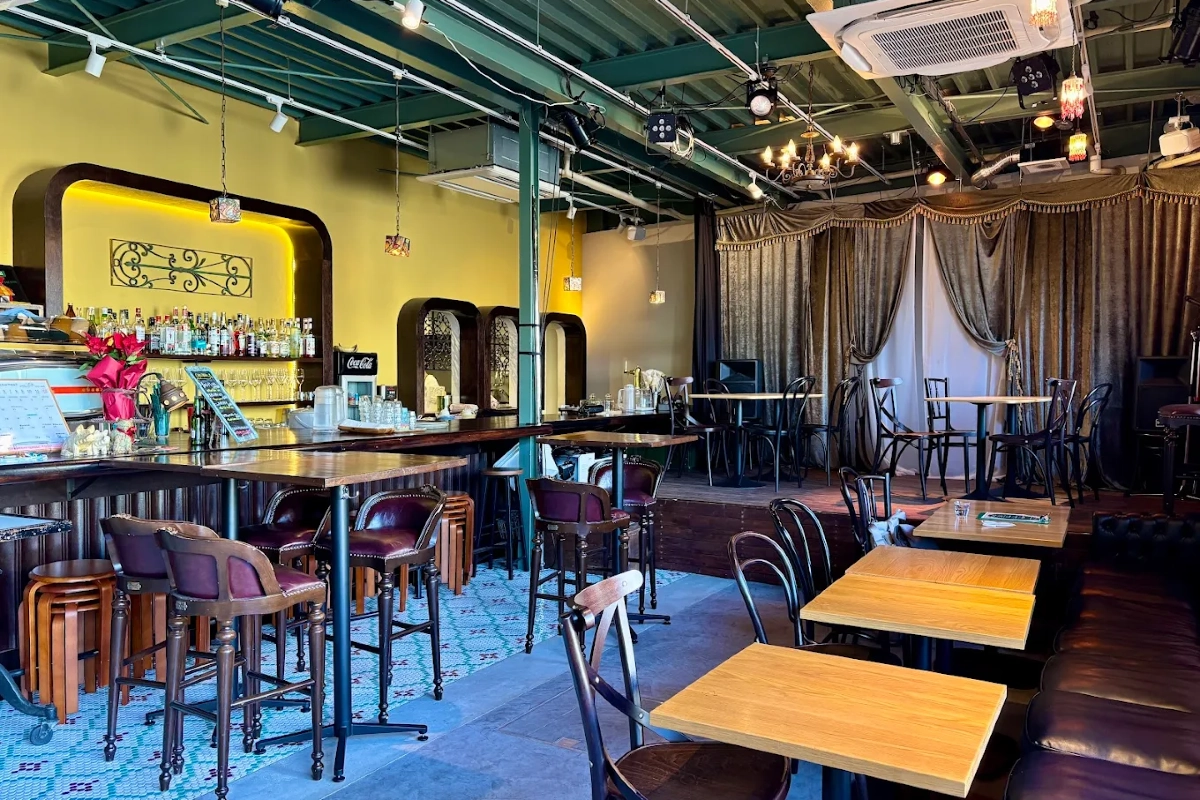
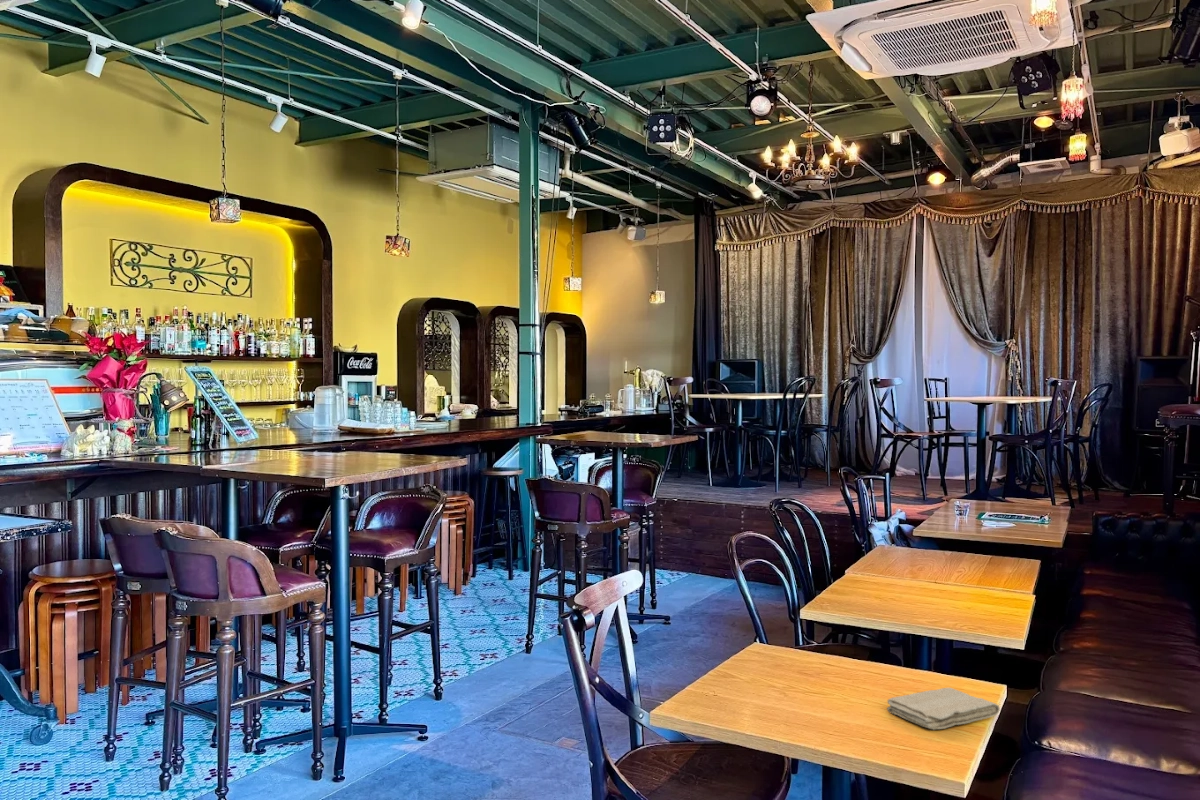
+ washcloth (941, 706)
